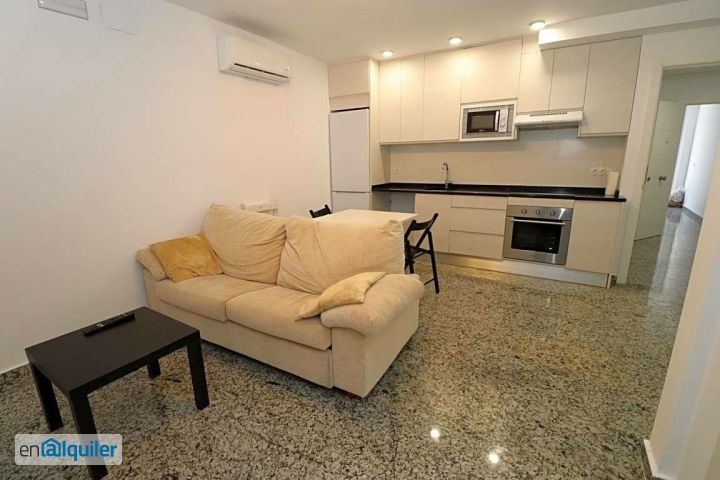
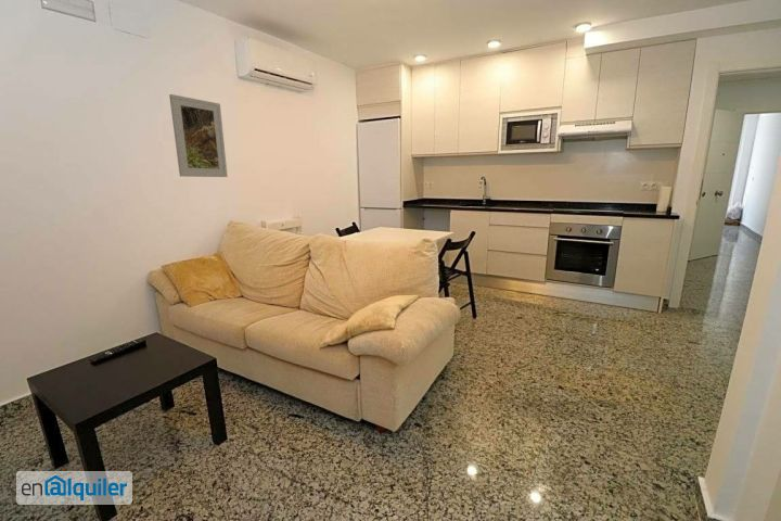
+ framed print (200, 138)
